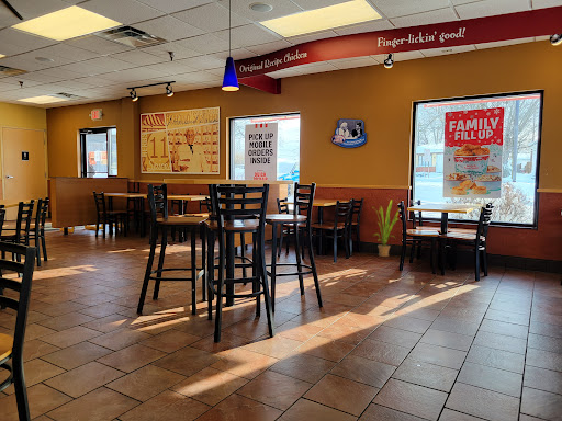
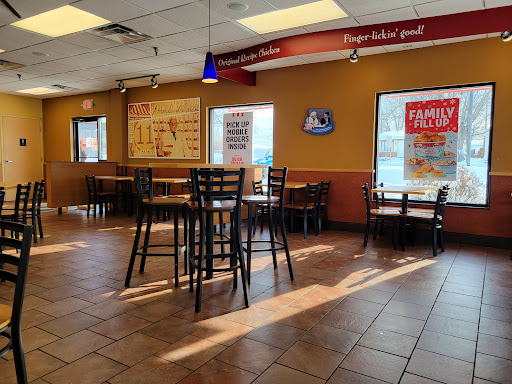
- house plant (384, 228)
